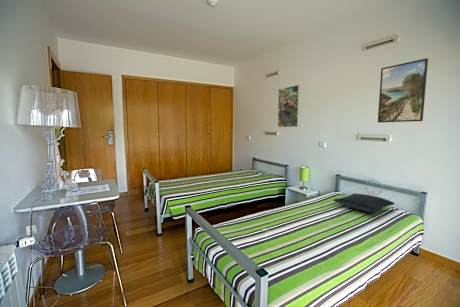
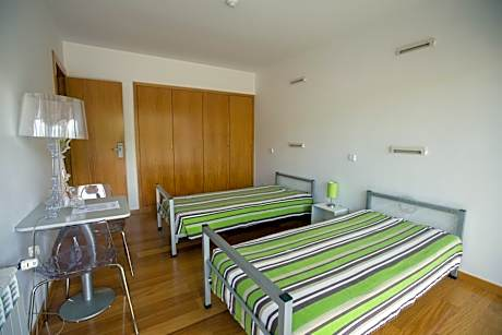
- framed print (288, 107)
- pillow (362, 201)
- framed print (400, 93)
